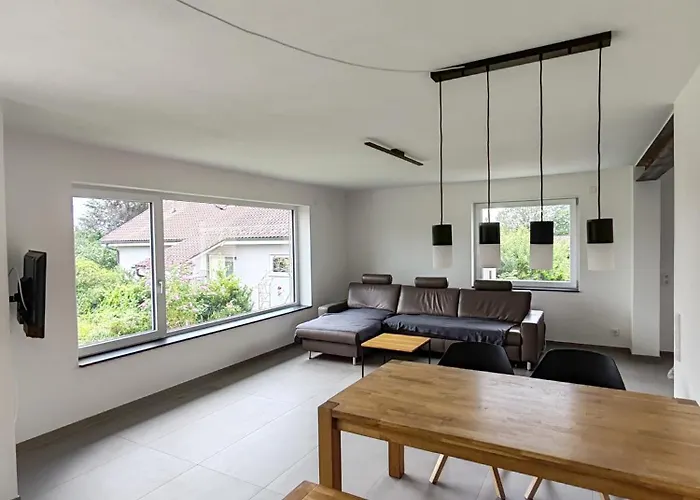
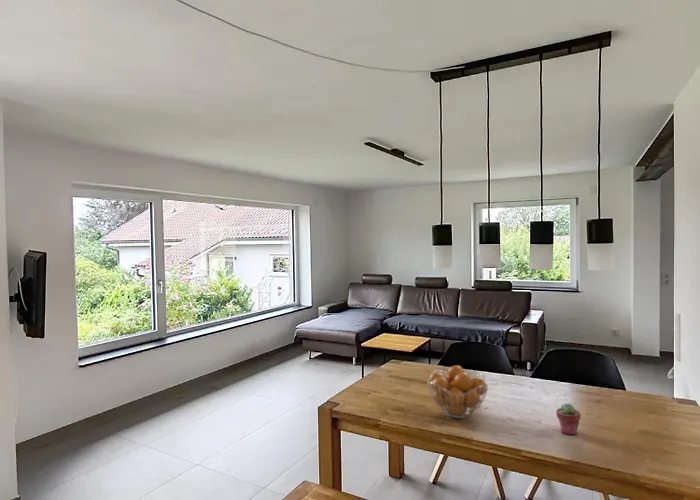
+ fruit basket (457, 391)
+ potted succulent (568, 417)
